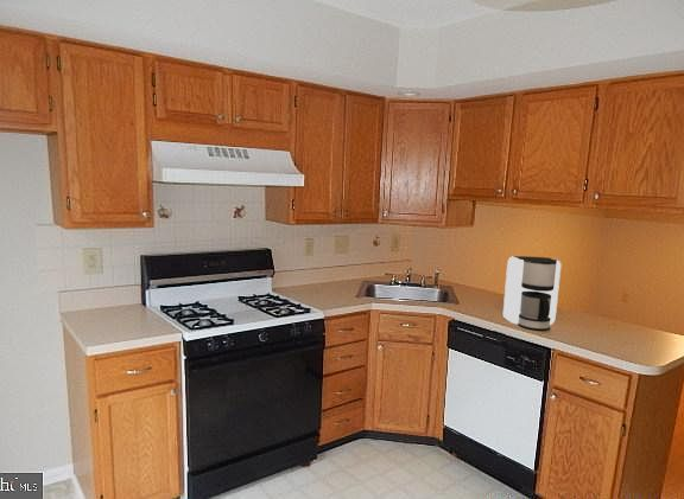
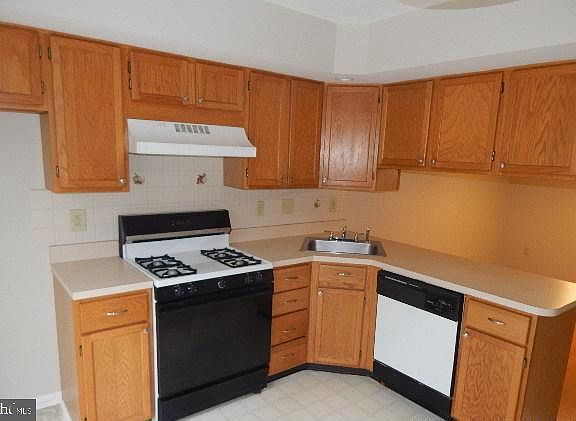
- coffee maker (537, 293)
